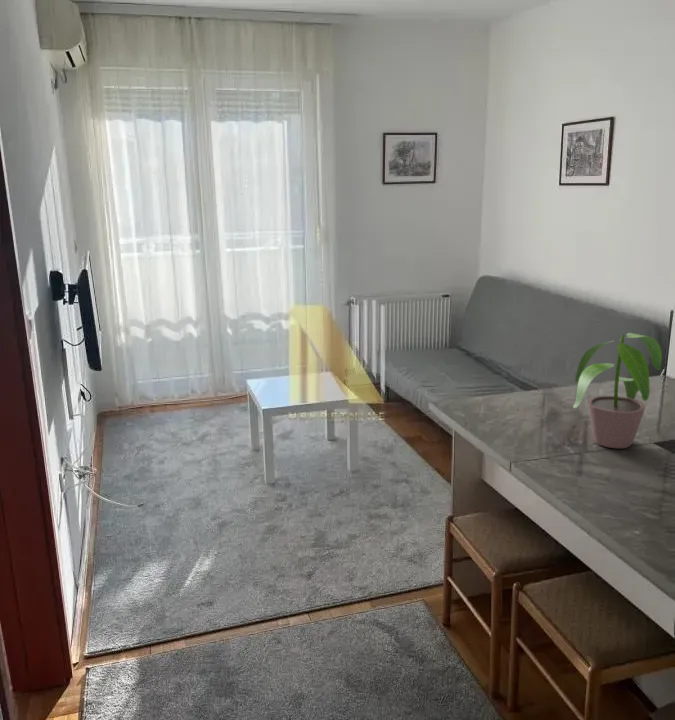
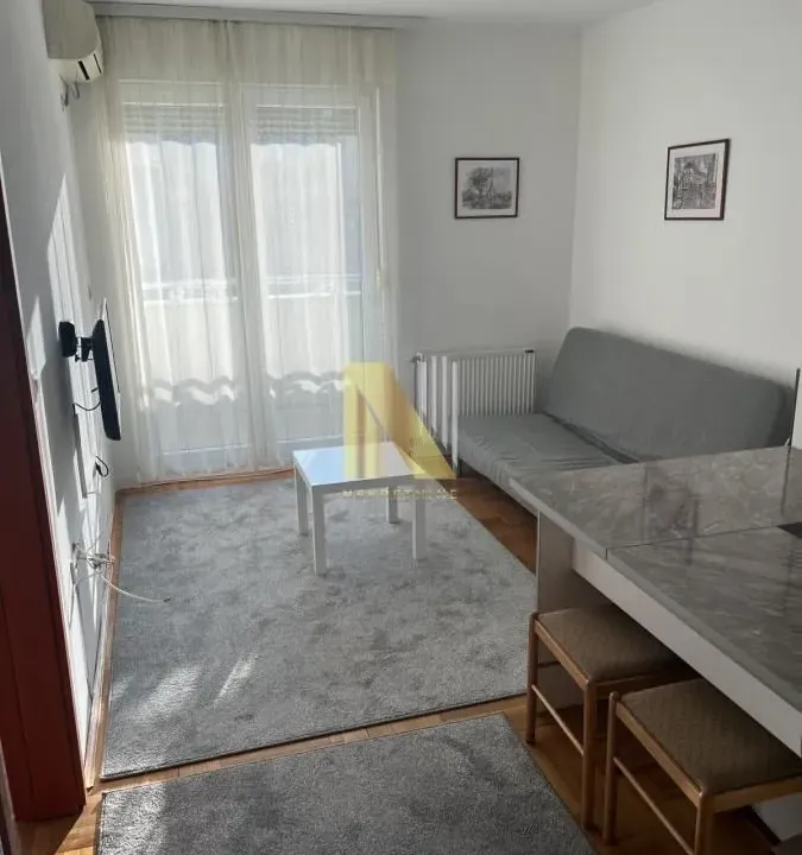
- potted plant (616, 389)
